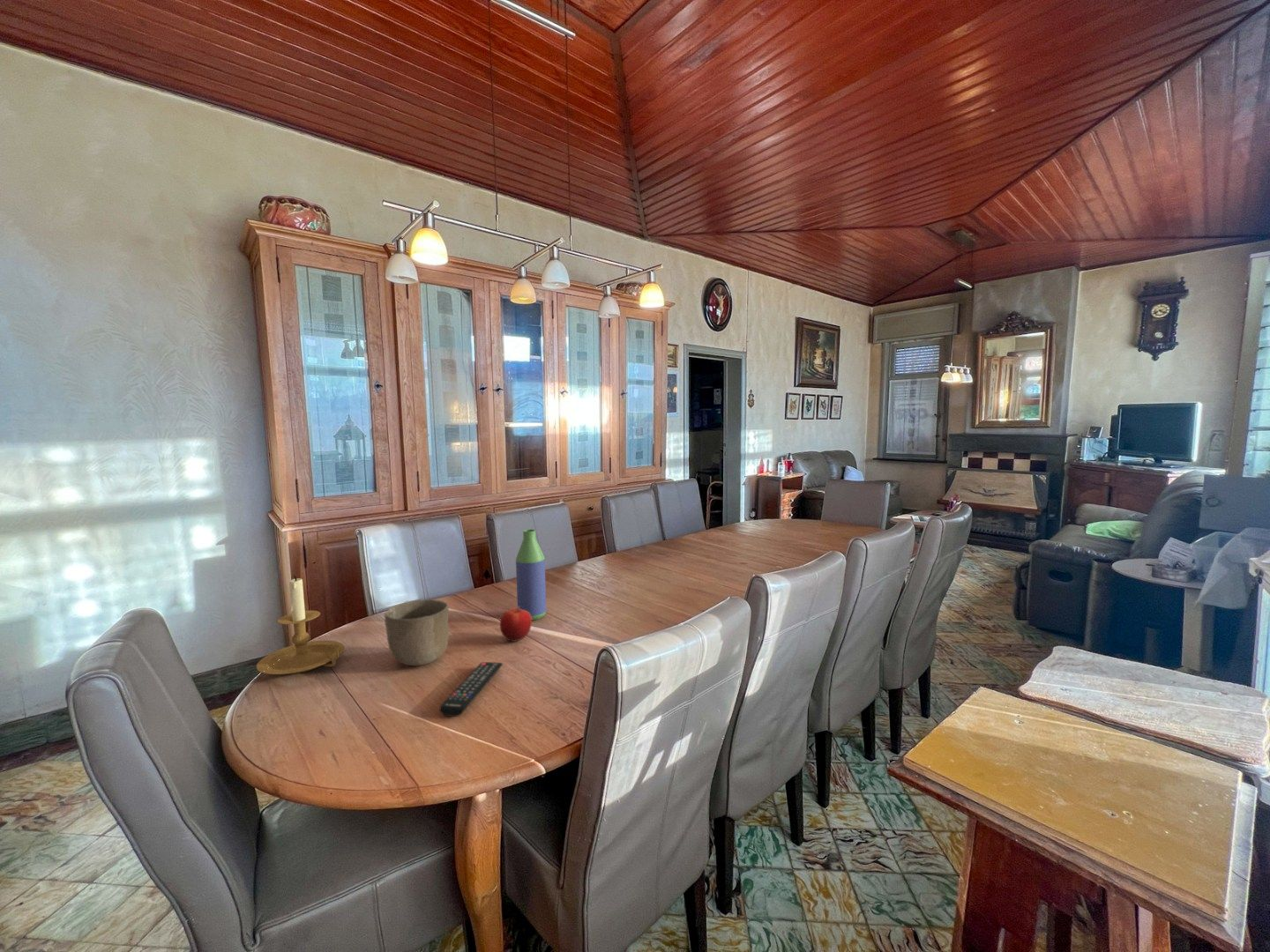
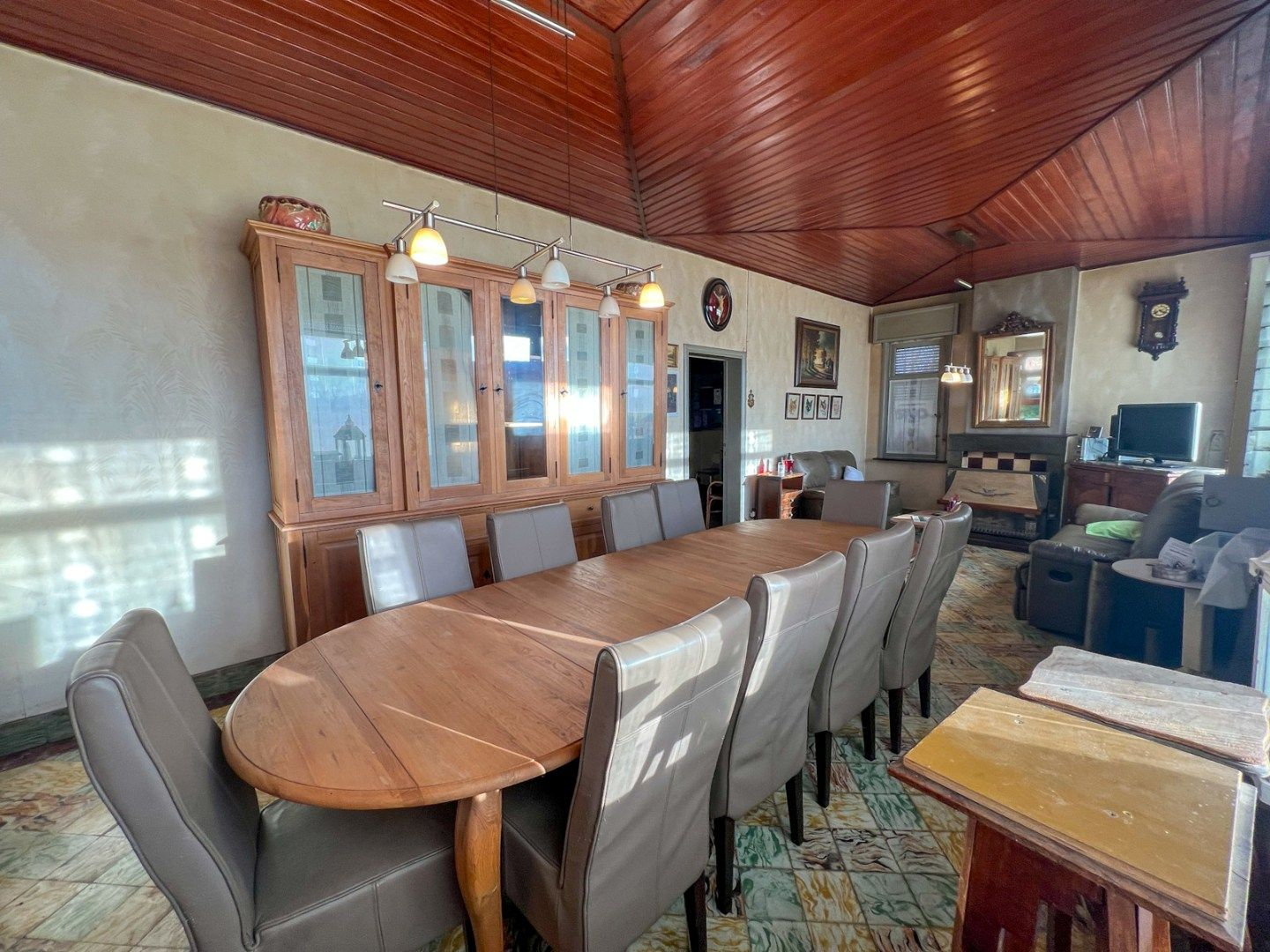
- bottle (530, 574)
- remote control (474, 686)
- bowl (418, 634)
- fruit (515, 623)
- candle holder (299, 621)
